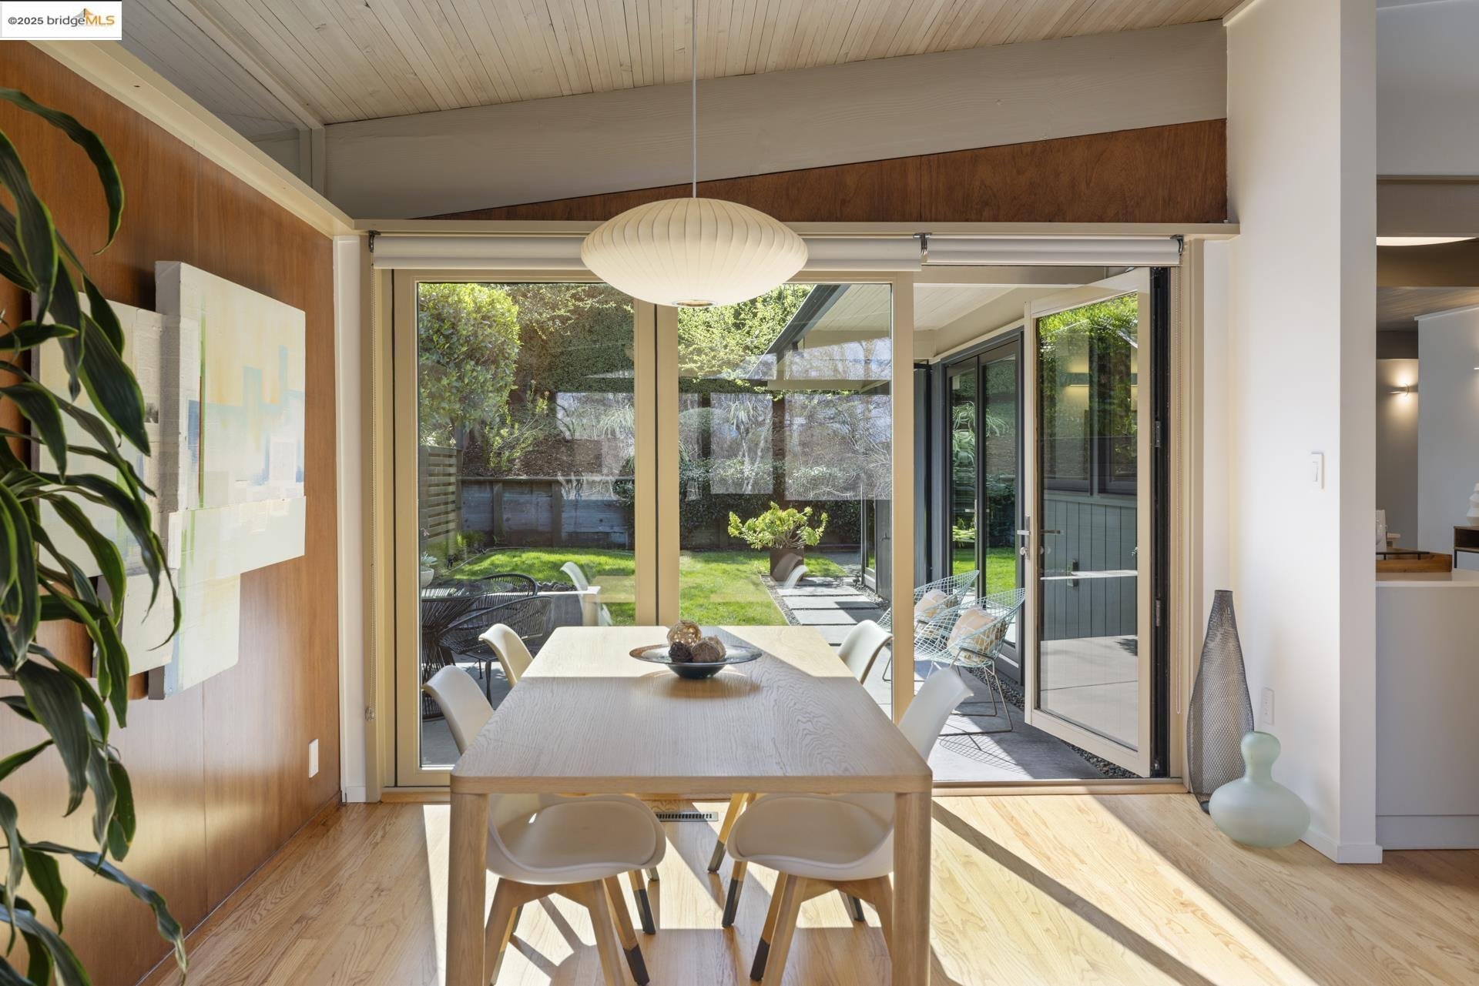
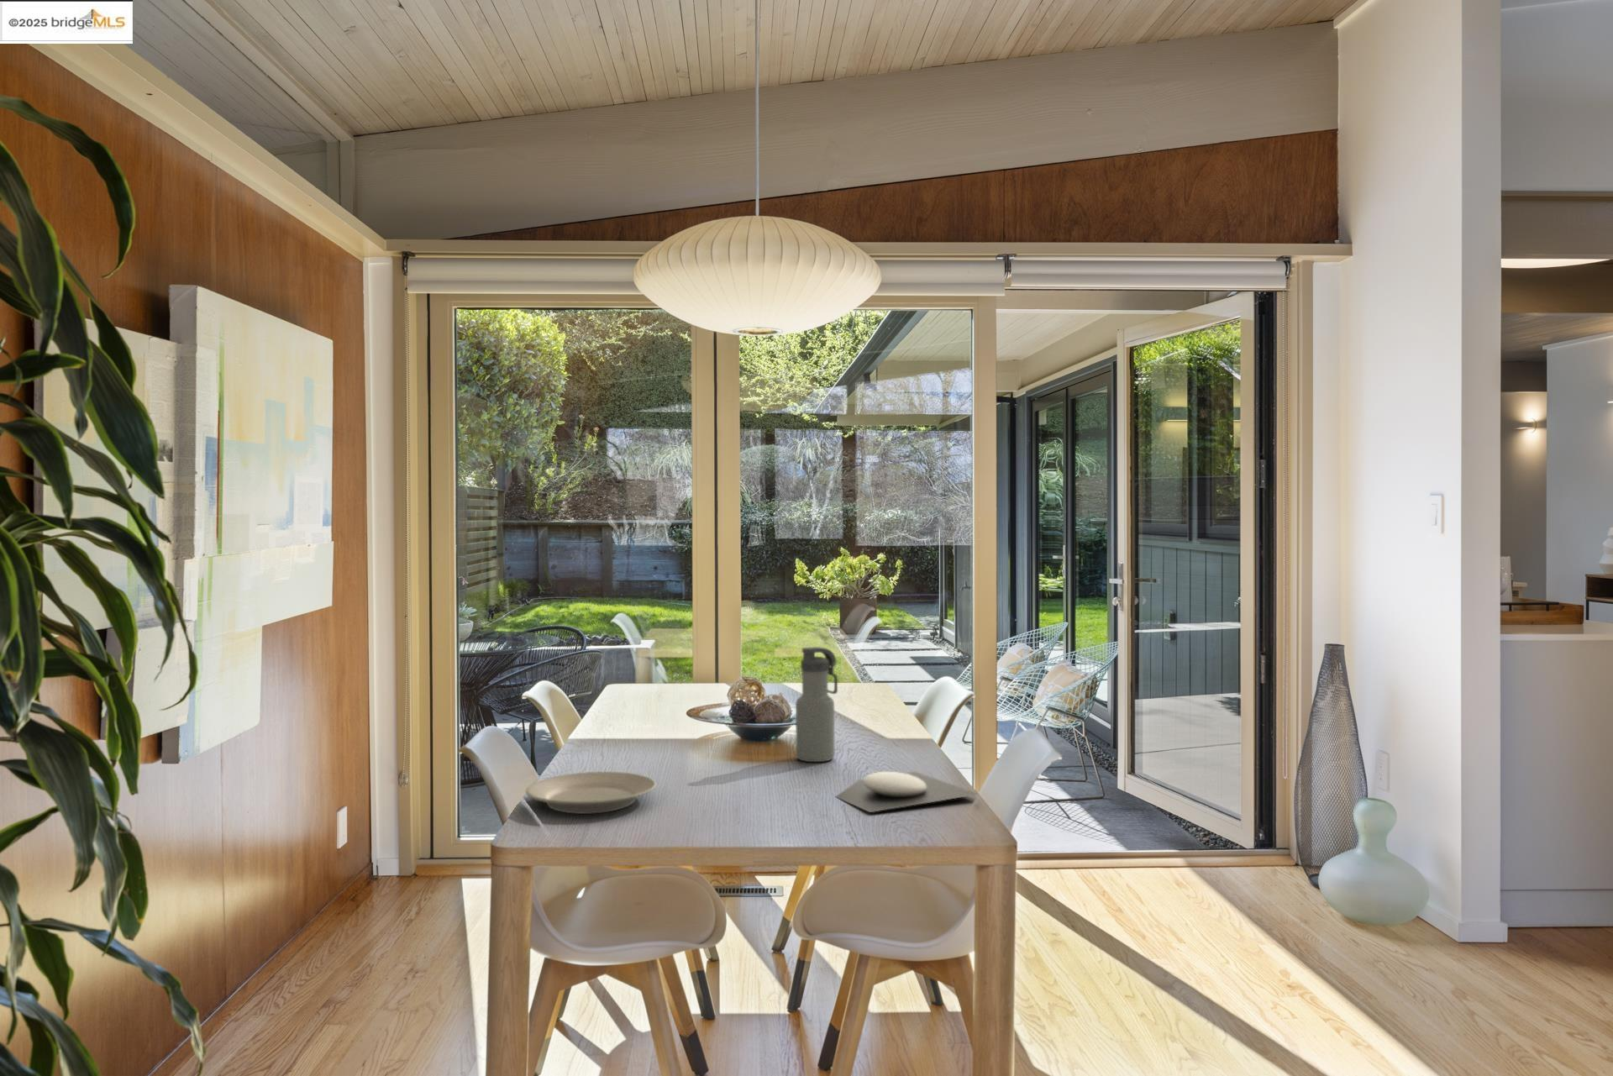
+ plate (591, 794)
+ water bottle (816, 703)
+ plate (894, 783)
